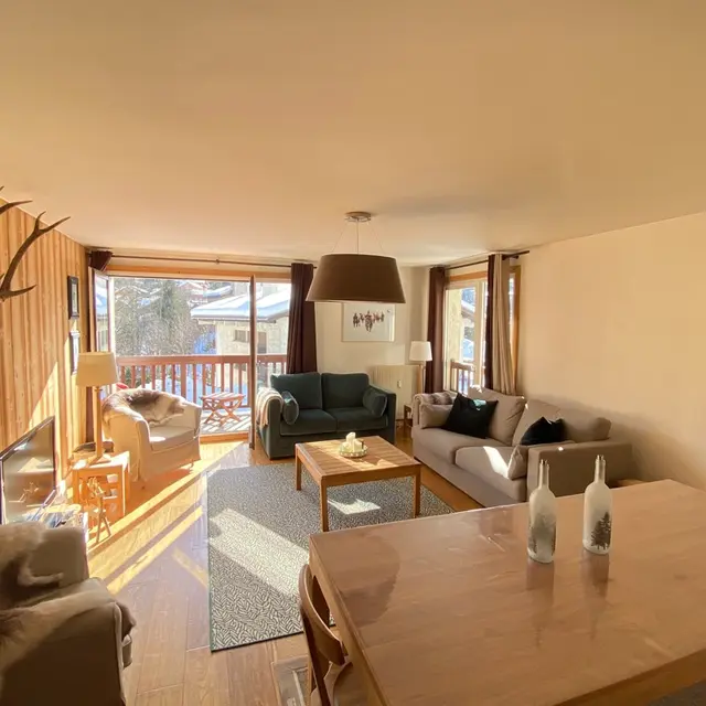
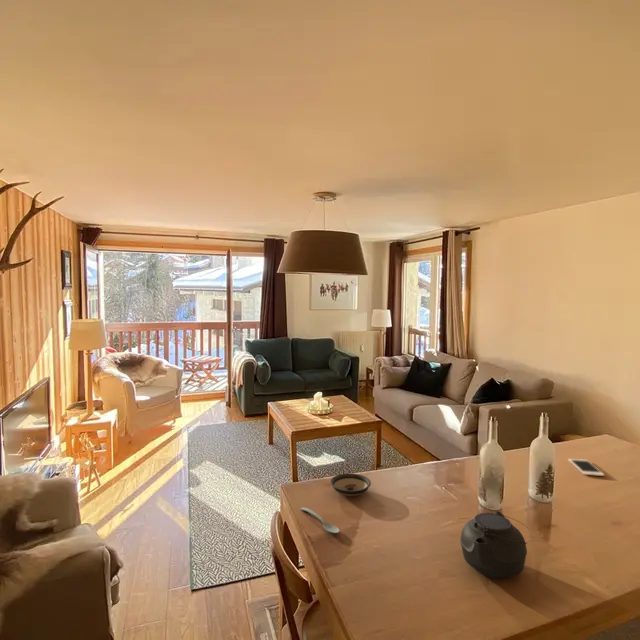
+ spoon (318, 518)
+ teapot (490, 547)
+ cell phone (585, 467)
+ saucer (350, 486)
